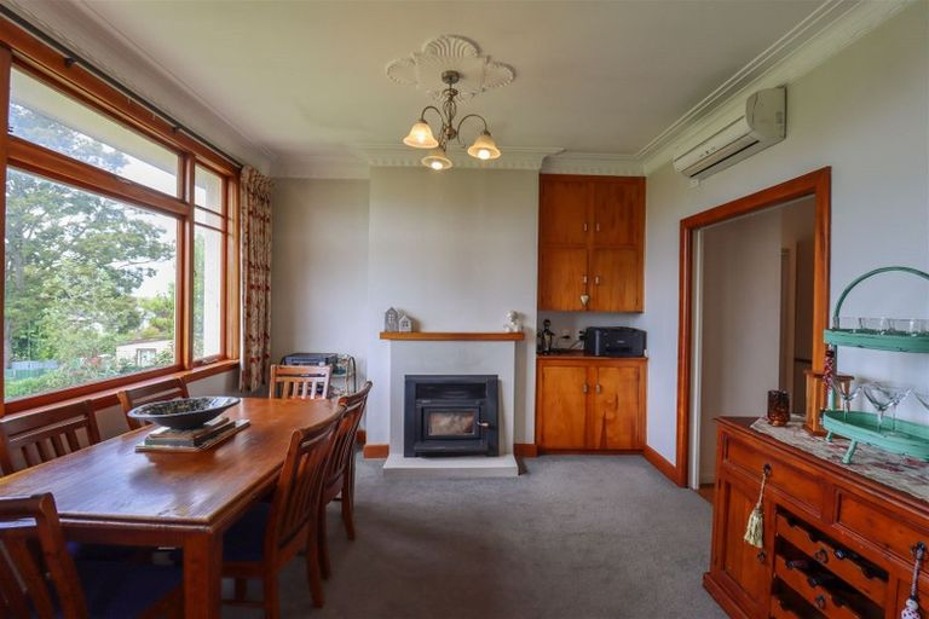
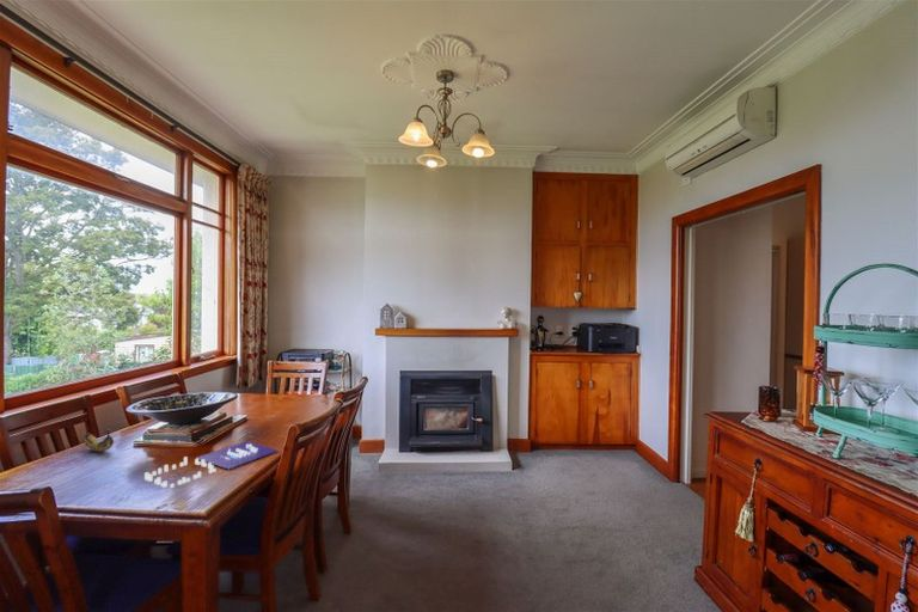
+ banana (97, 439)
+ board game (214, 457)
